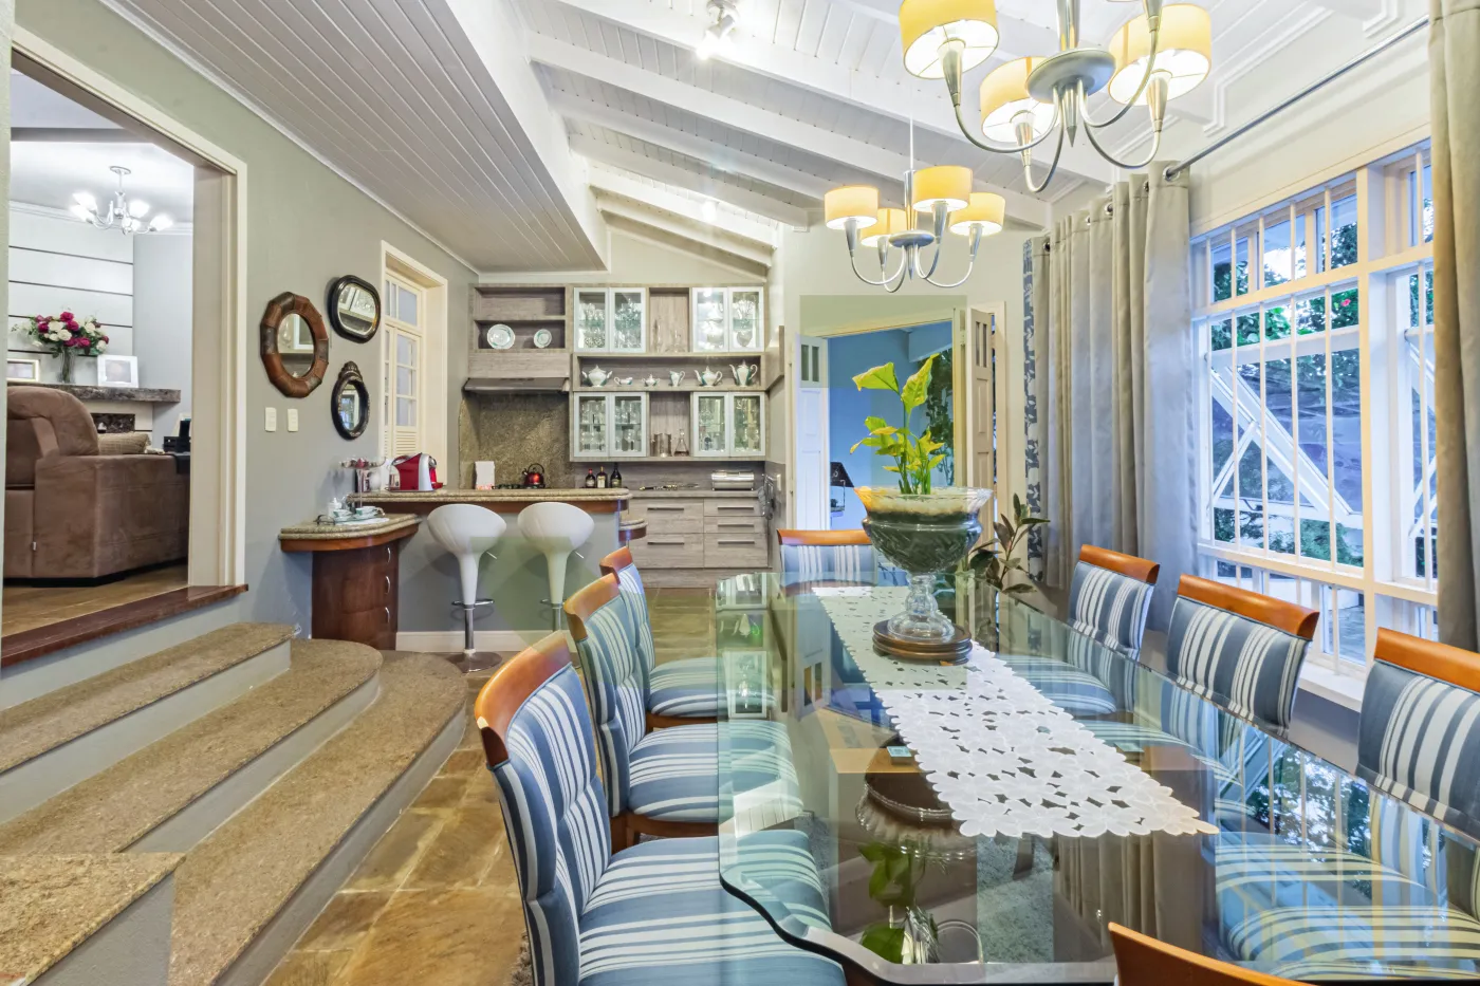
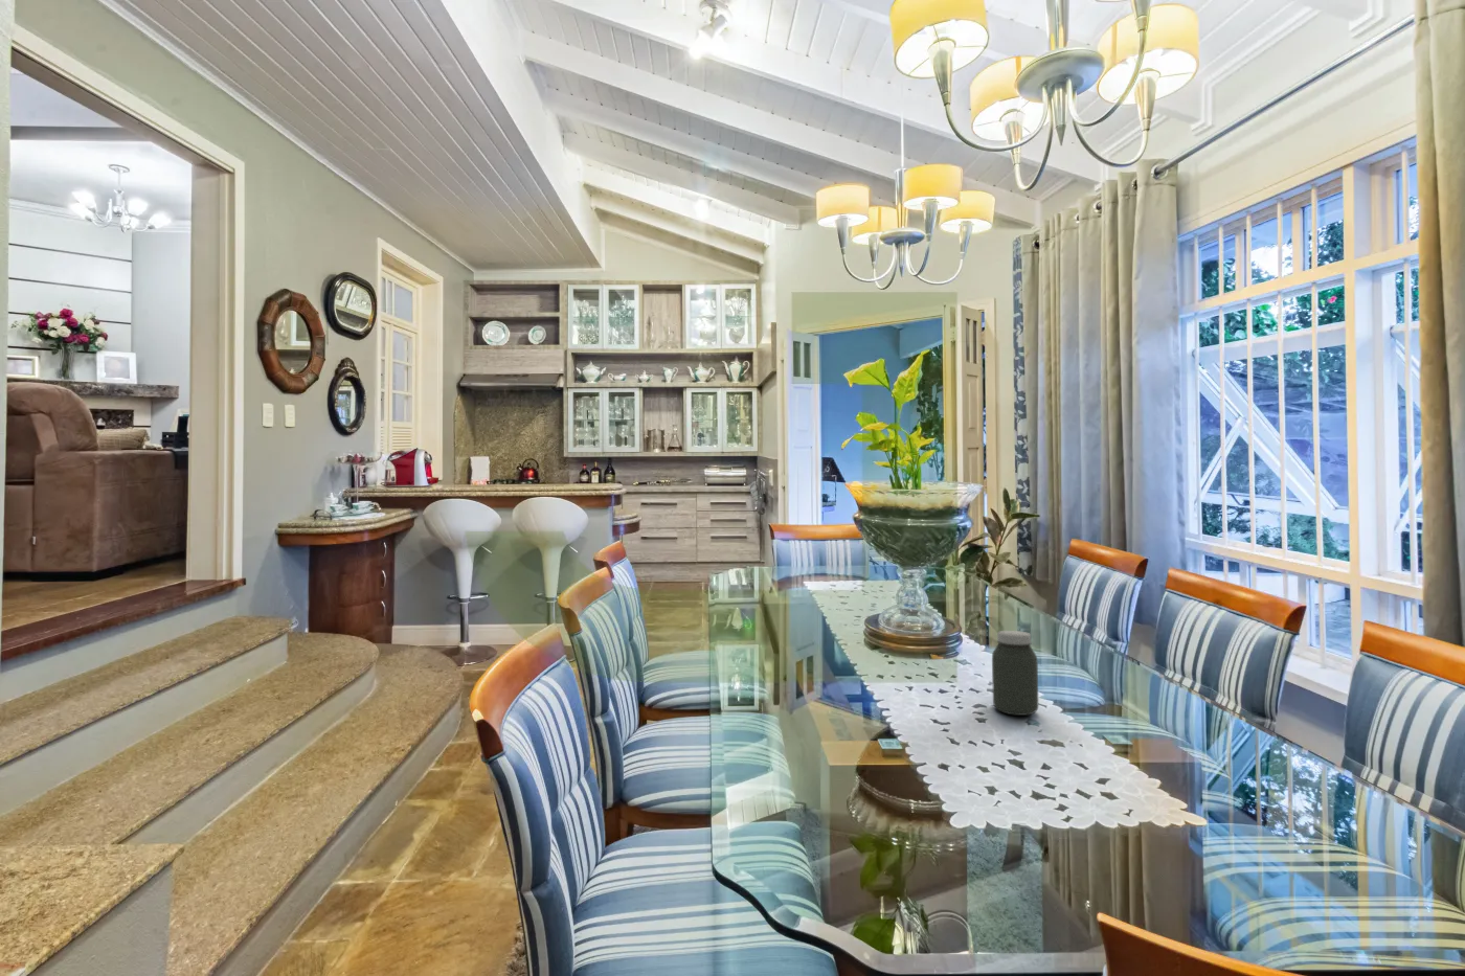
+ jar (1014, 672)
